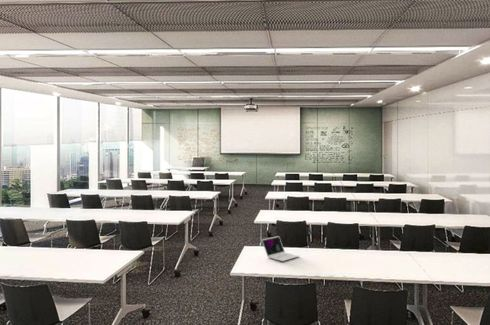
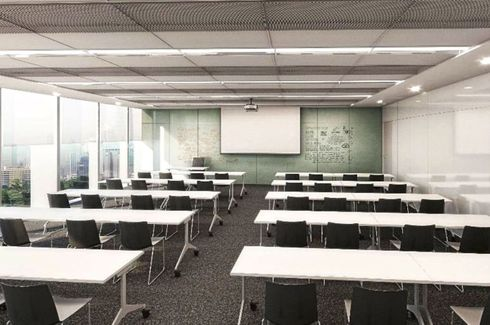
- laptop (280, 247)
